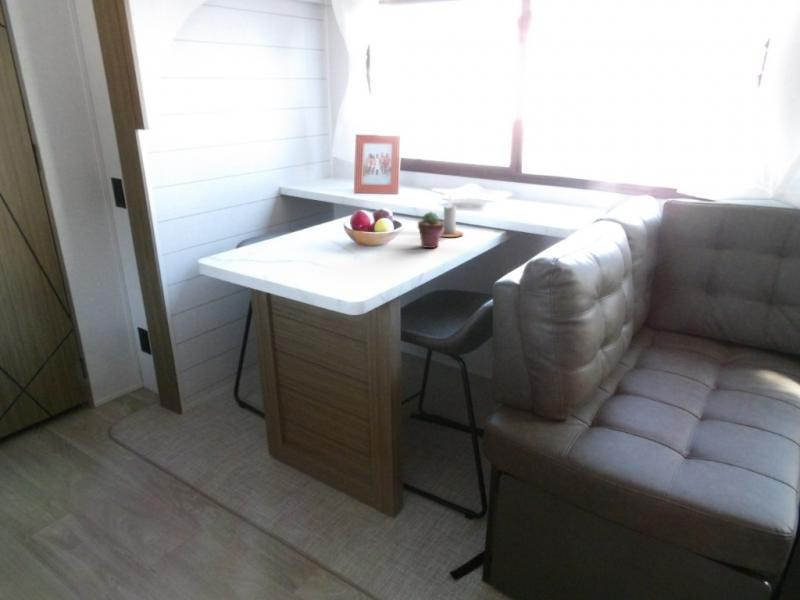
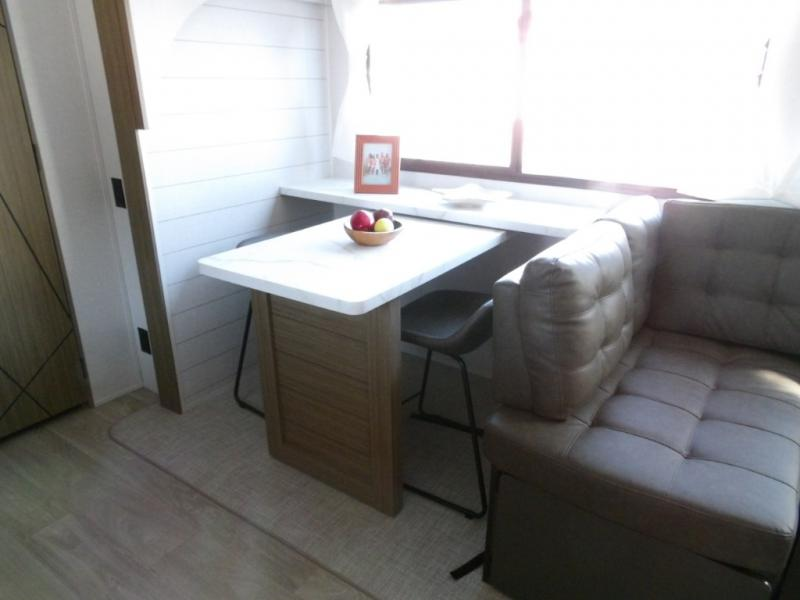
- candle (449, 214)
- potted succulent (430, 229)
